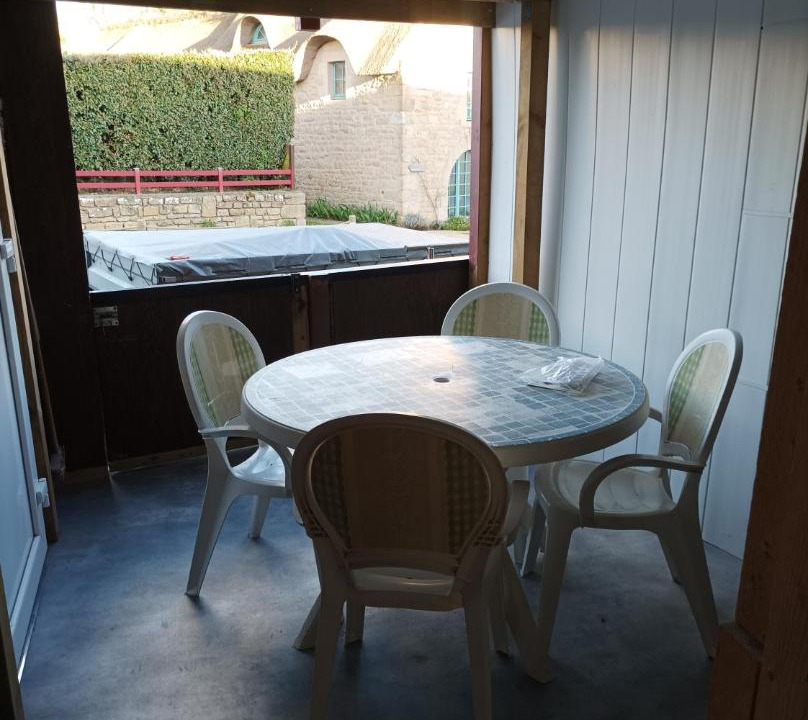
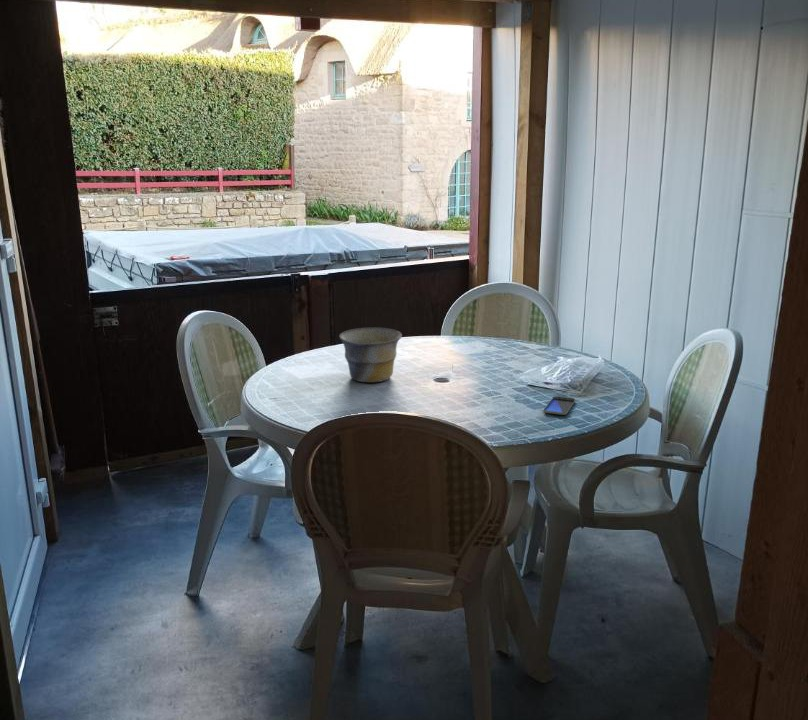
+ bowl (371, 356)
+ smartphone (559, 405)
